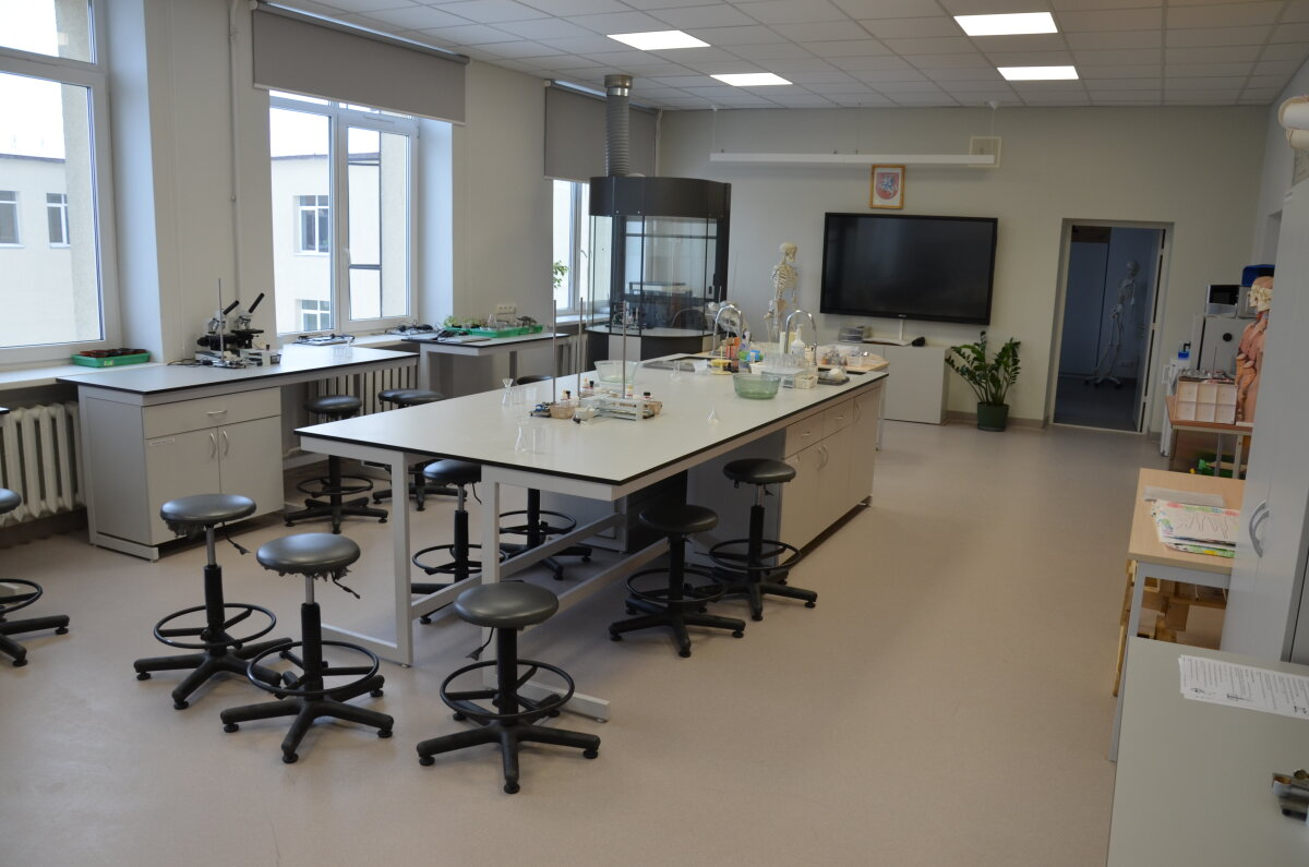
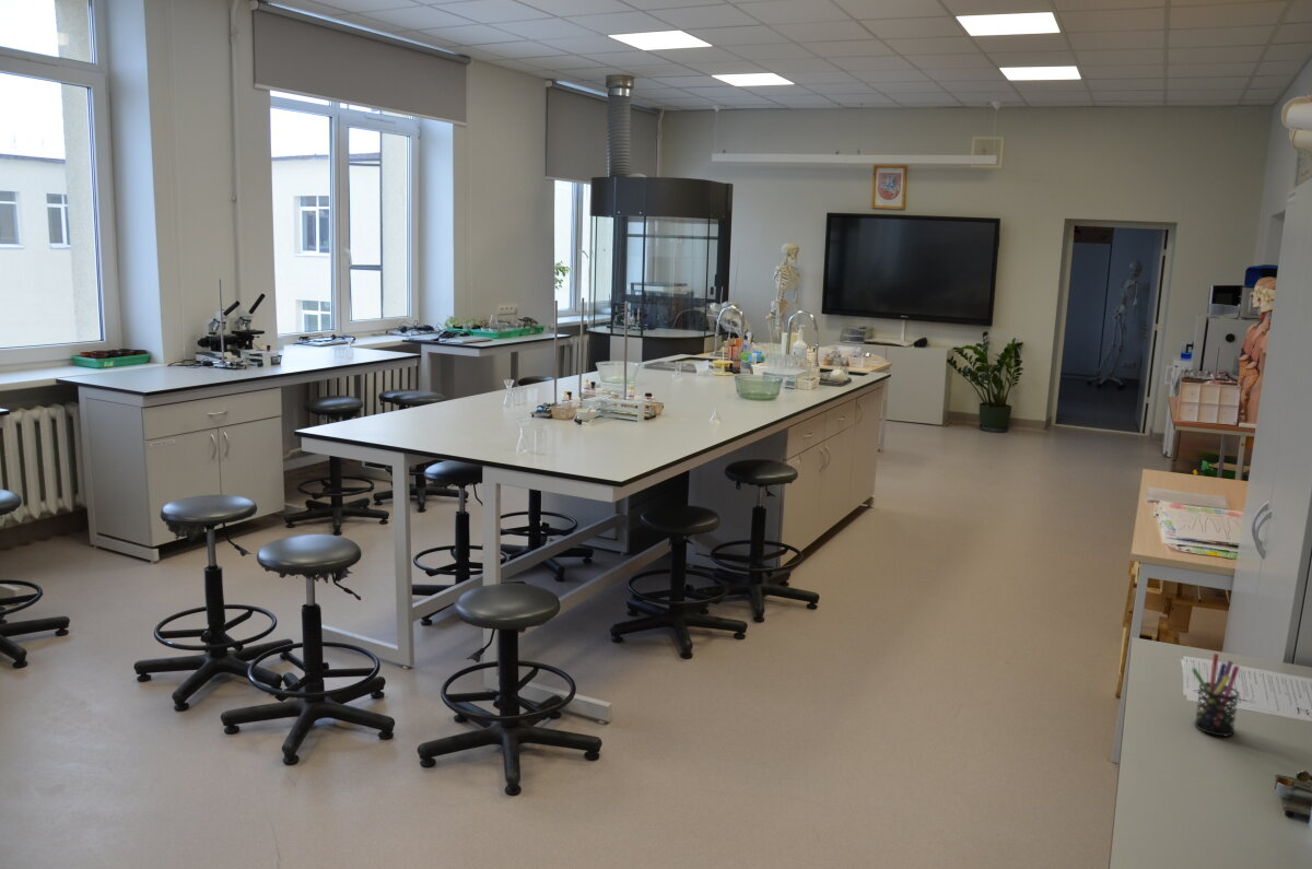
+ pen holder (1213, 693)
